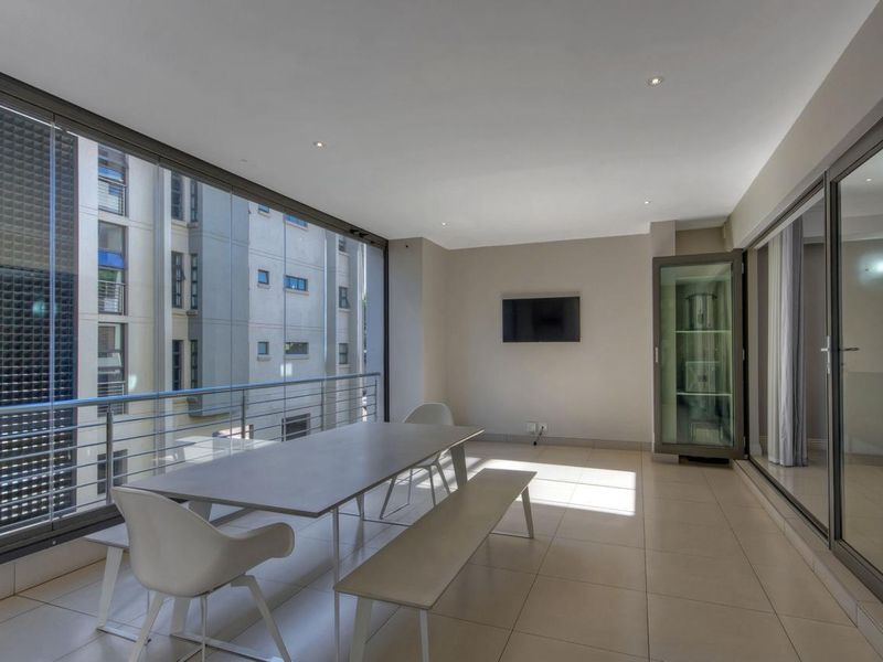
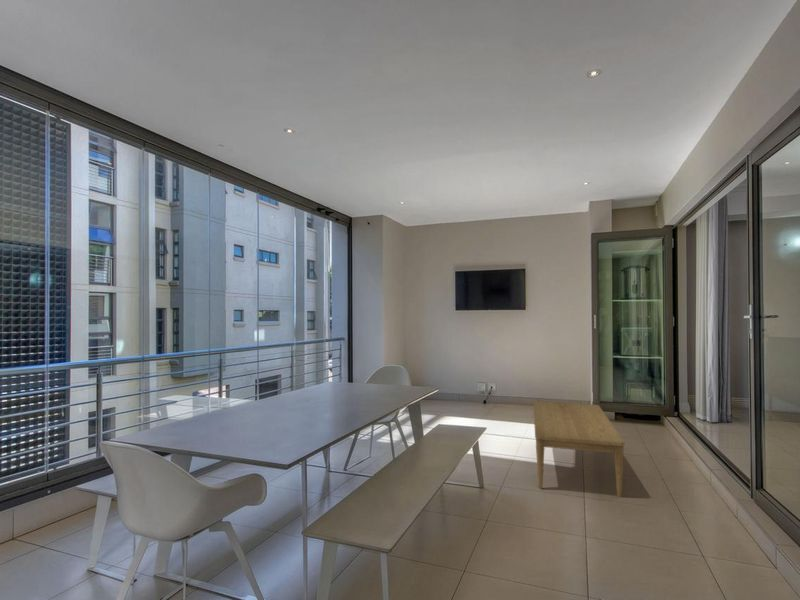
+ coffee table (571, 441)
